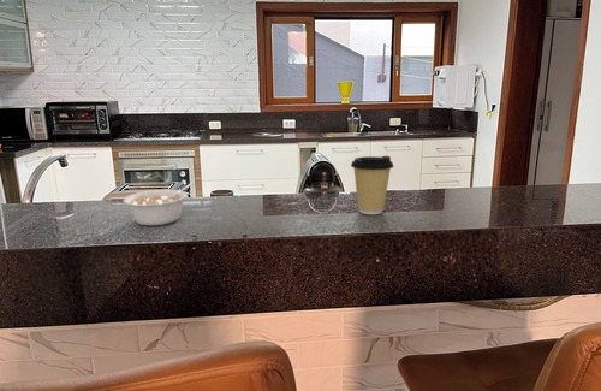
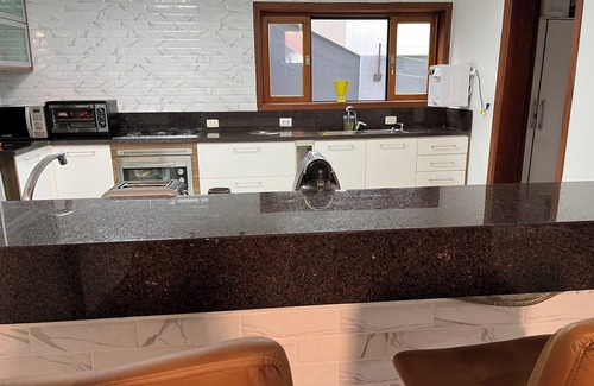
- coffee cup (371, 184)
- legume (157, 205)
